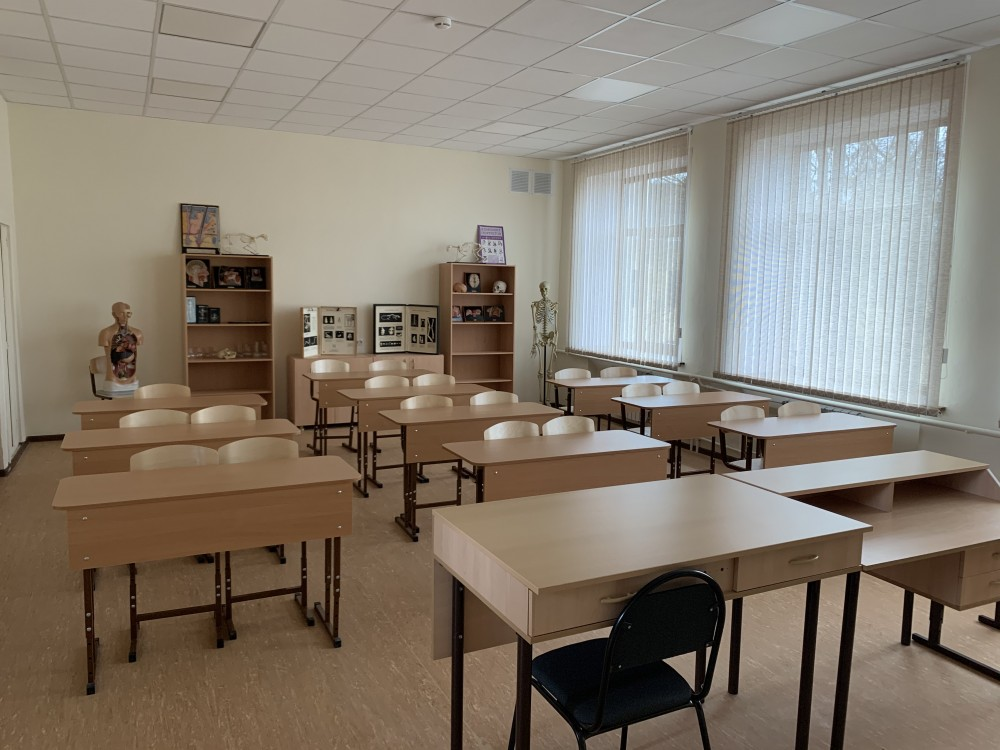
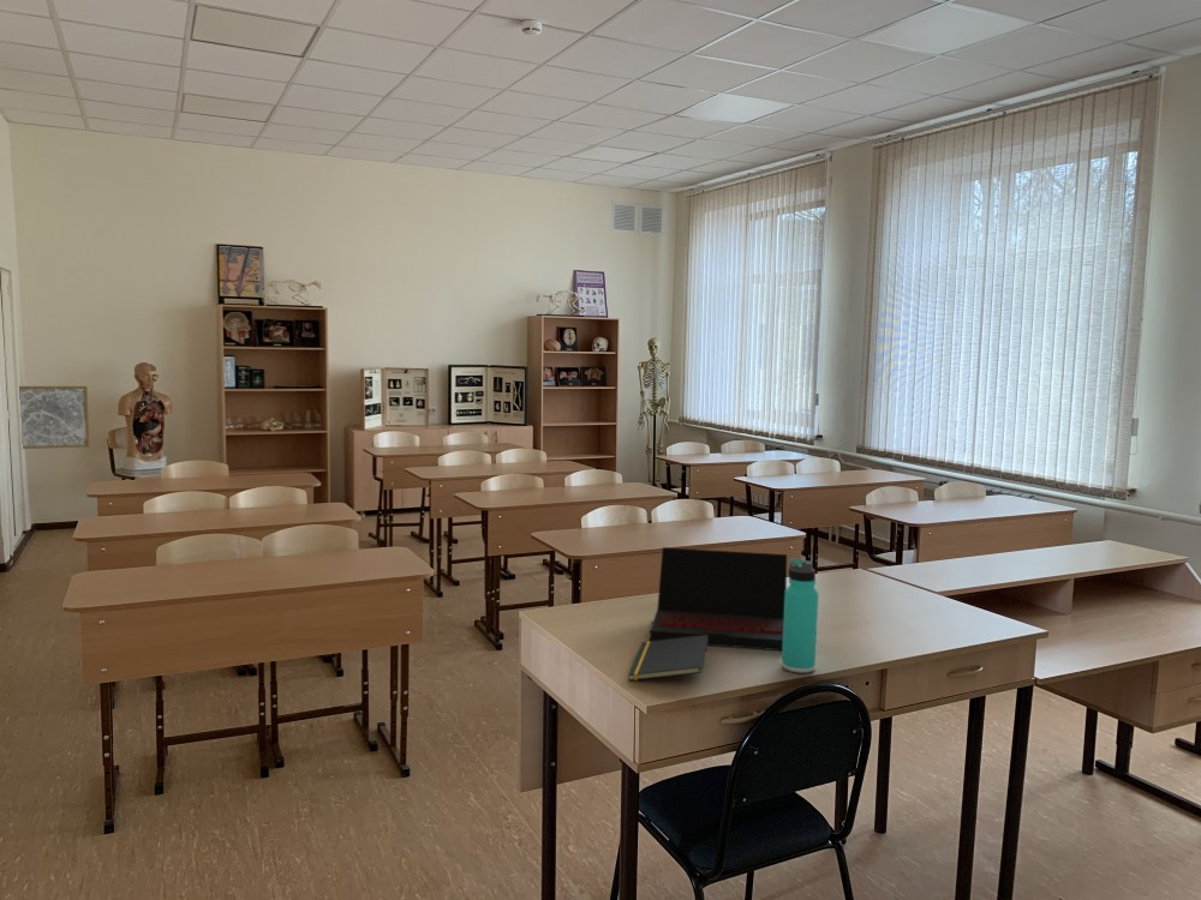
+ thermos bottle (800, 614)
+ laptop (721, 594)
+ wall art (53, 416)
+ notepad (669, 656)
